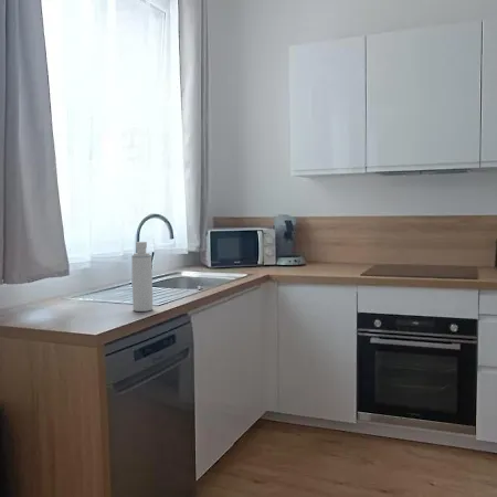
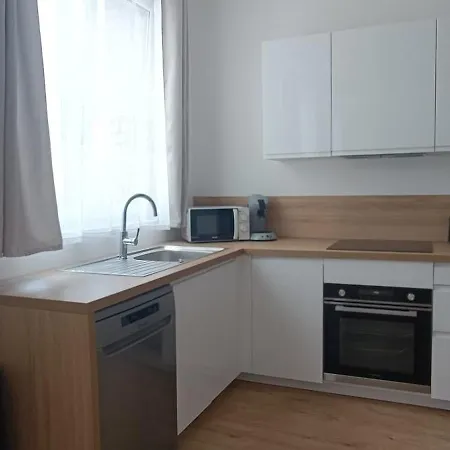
- spray bottle (141, 273)
